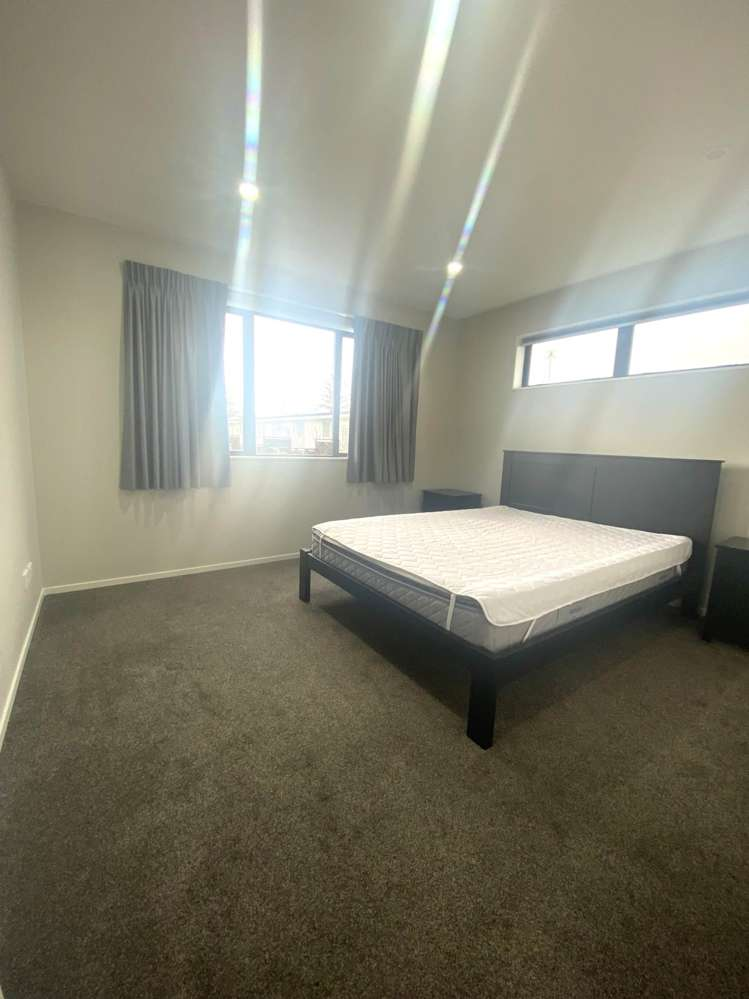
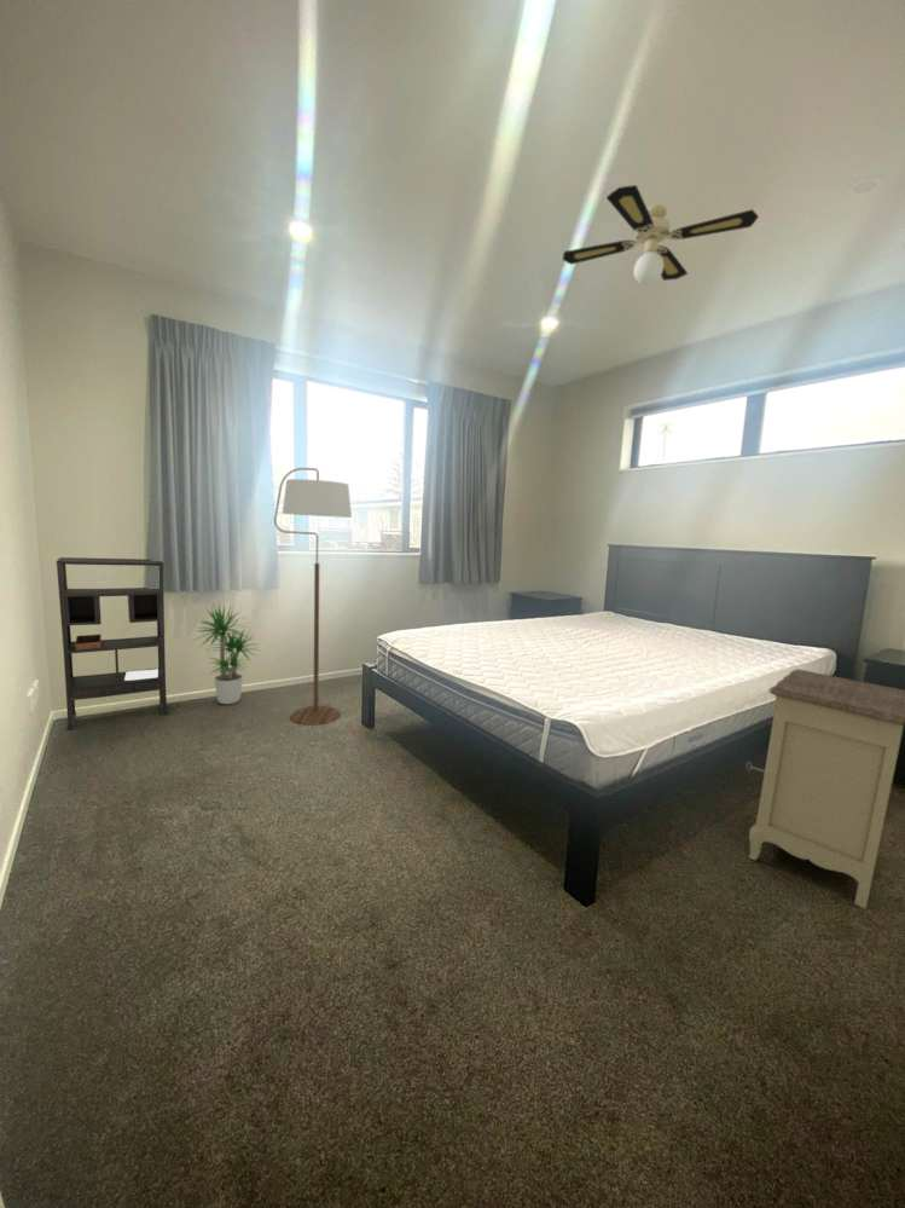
+ floor lamp (314, 596)
+ nightstand (817, 773)
+ bookshelf (116, 640)
+ ceiling fan (650, 248)
+ potted plant (227, 652)
